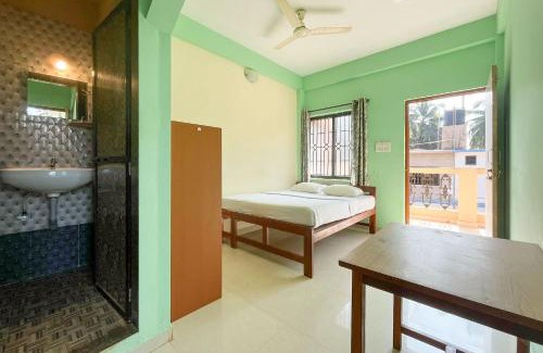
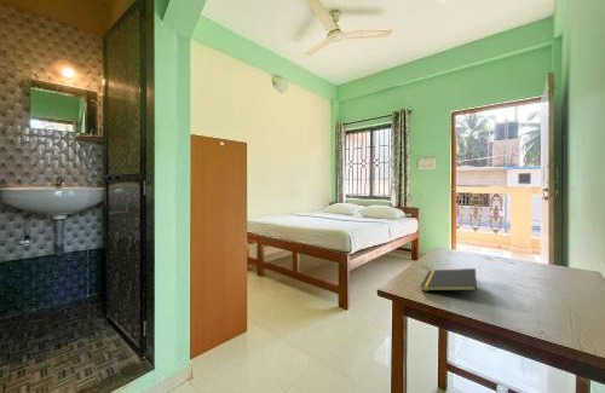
+ notepad (449, 278)
